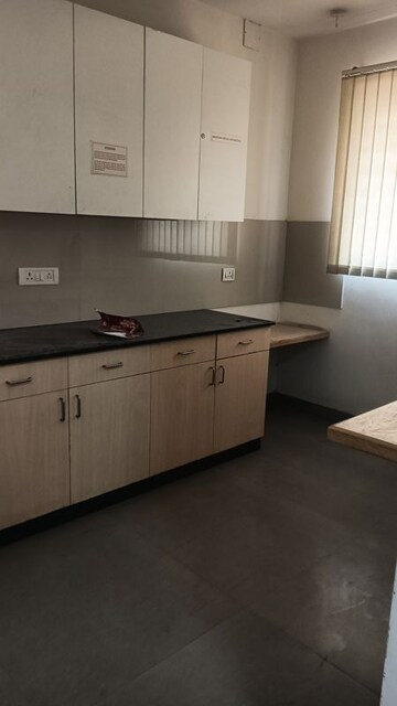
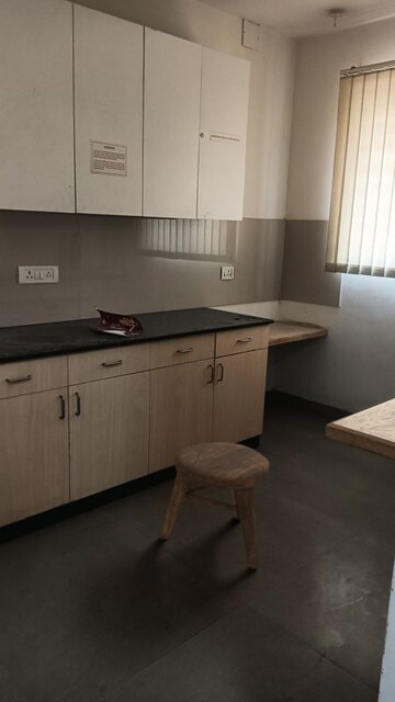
+ stool (219, 501)
